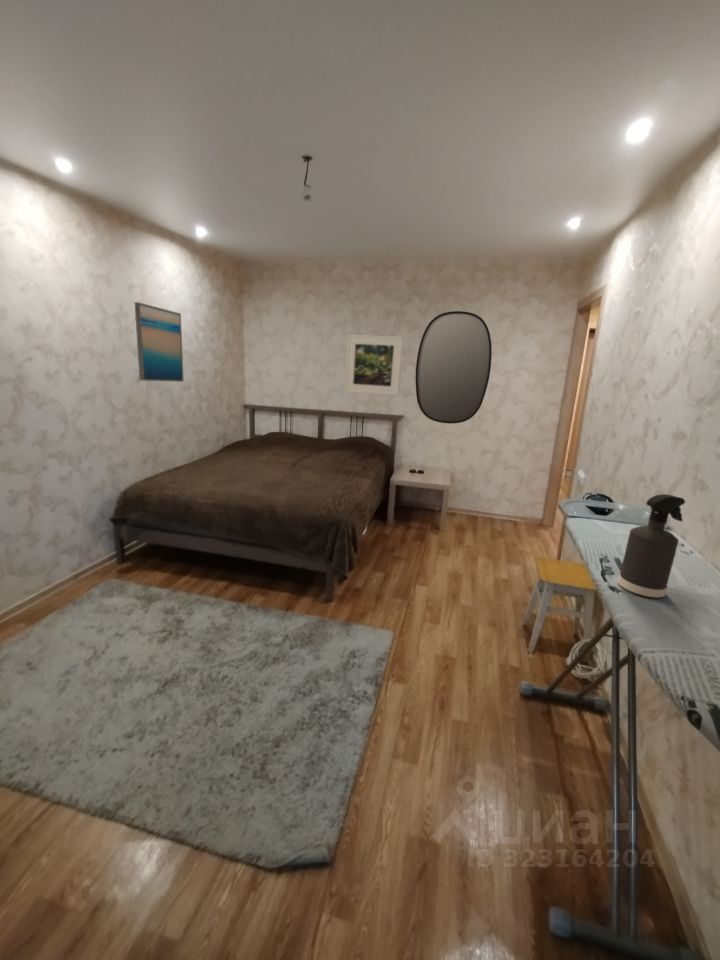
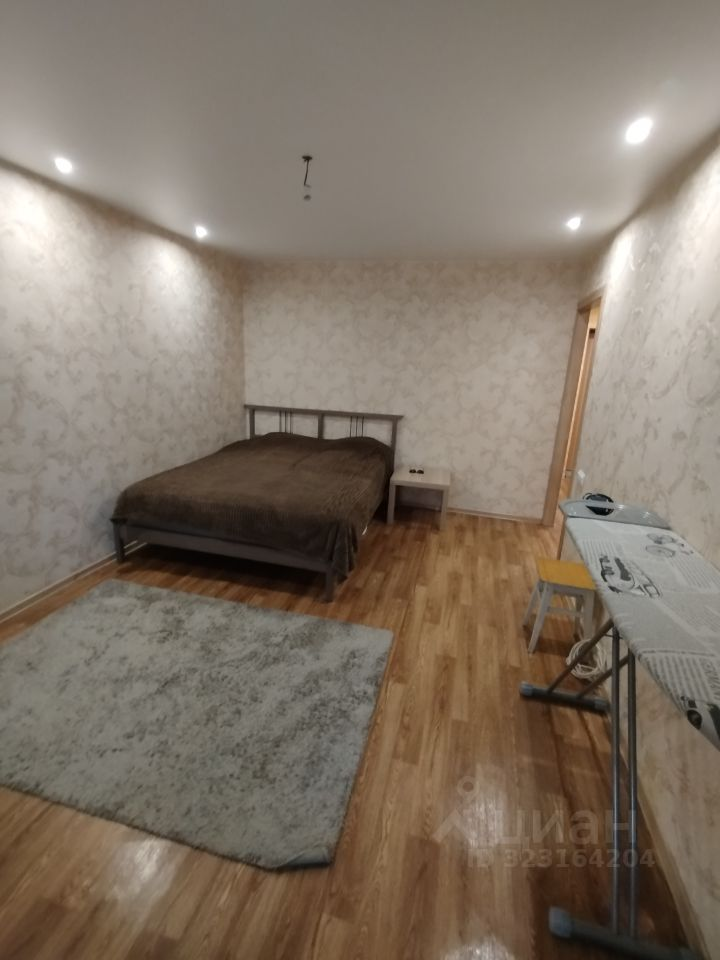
- spray bottle (654, 542)
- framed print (373, 365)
- wall art (161, 345)
- home mirror (452, 369)
